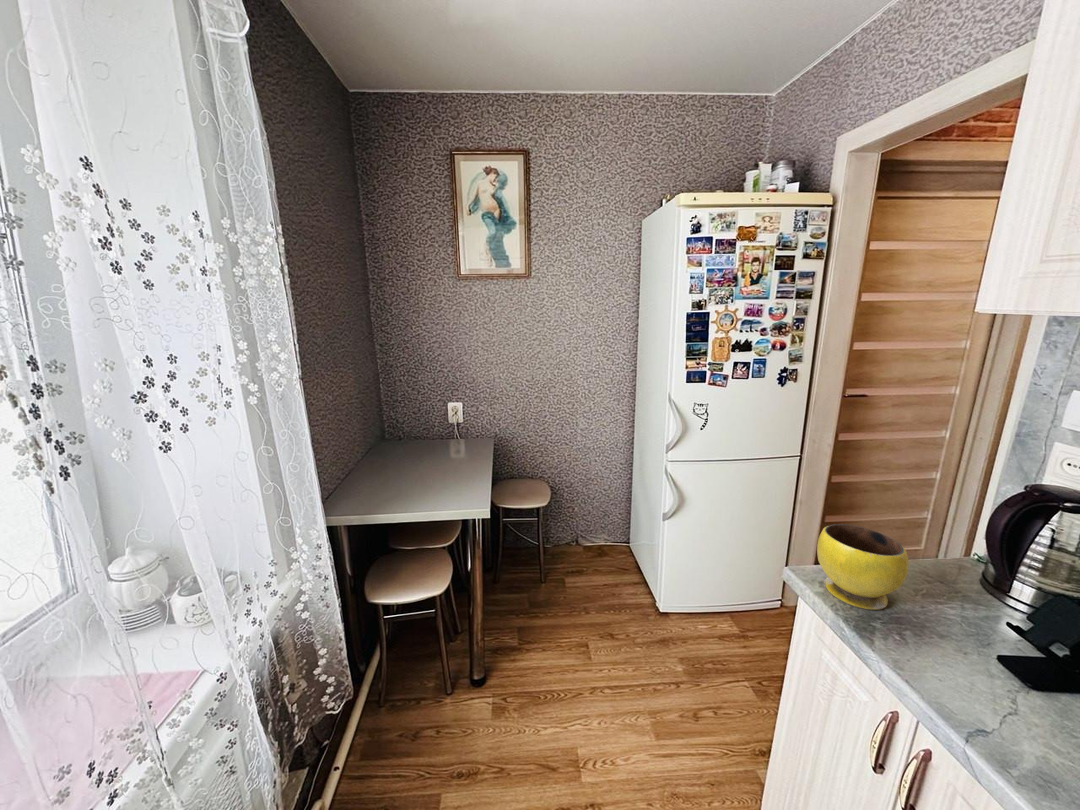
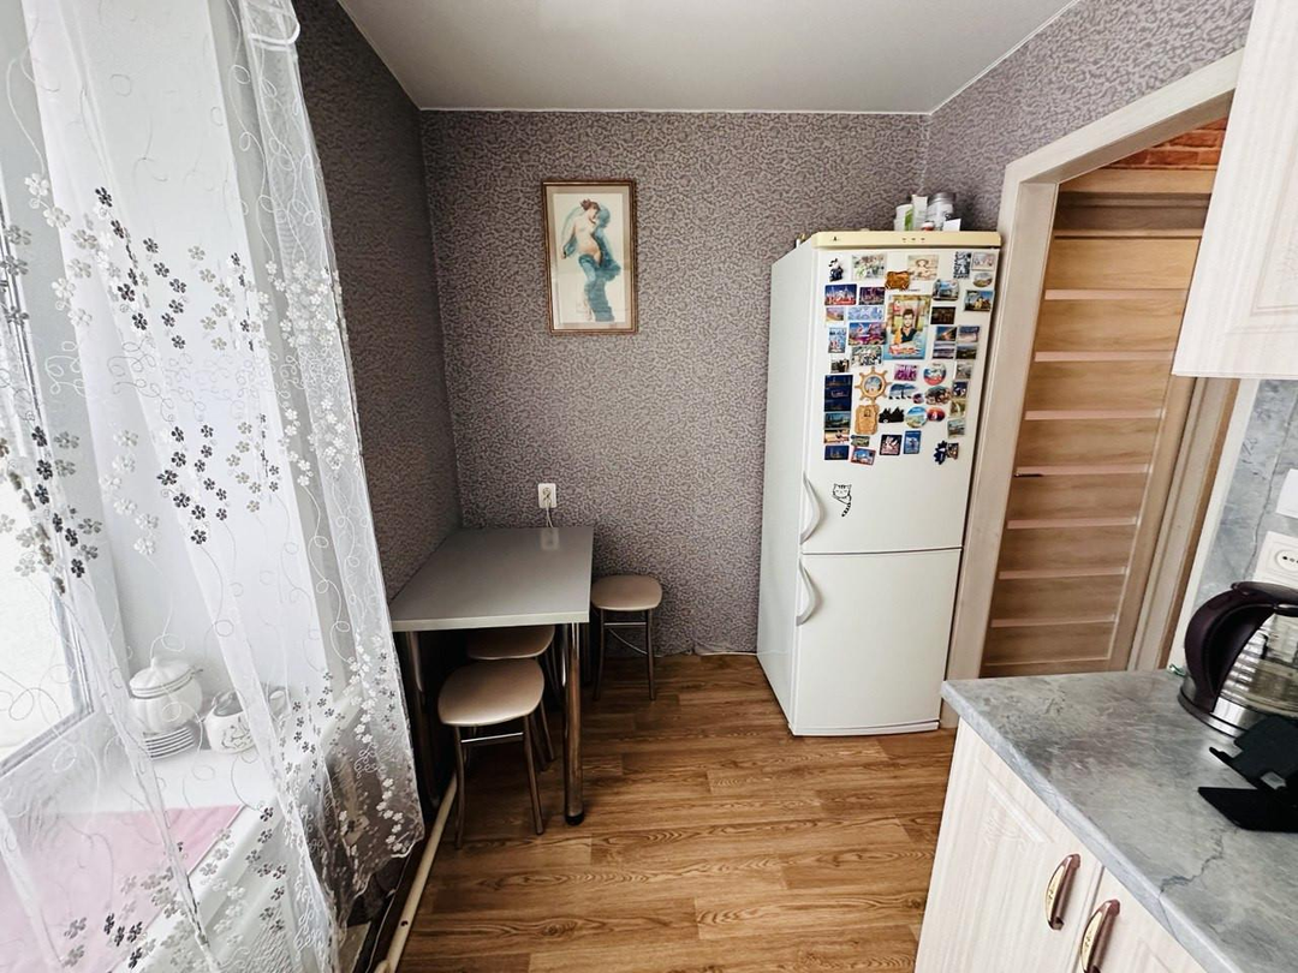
- bowl (858, 564)
